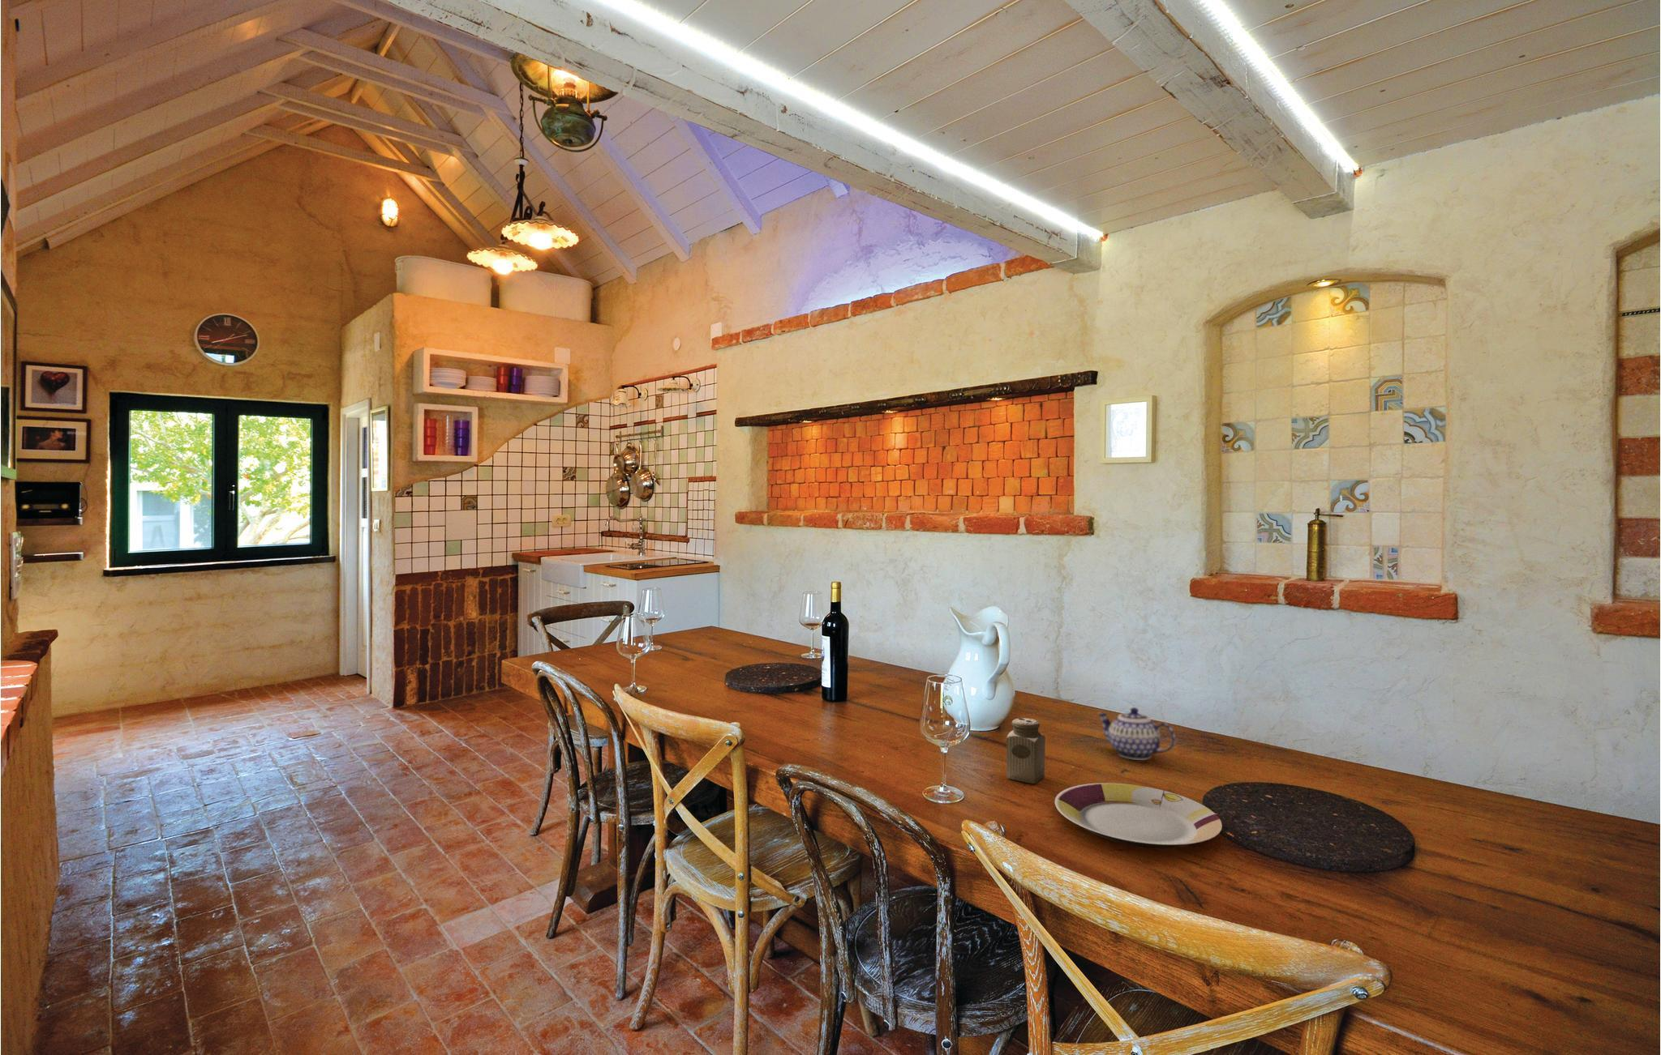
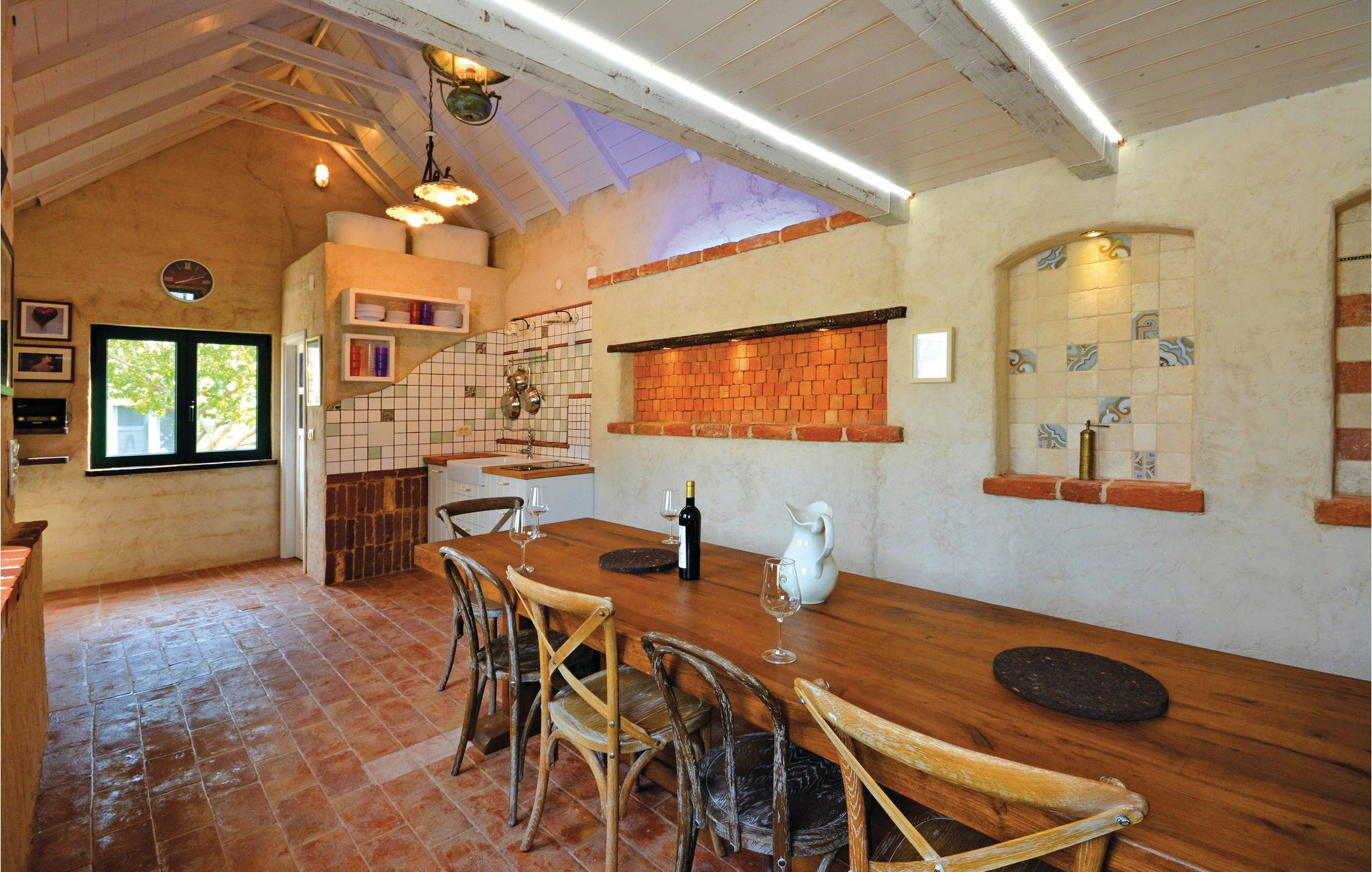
- salt shaker (1025, 748)
- teapot (1134, 732)
- plate (1134, 815)
